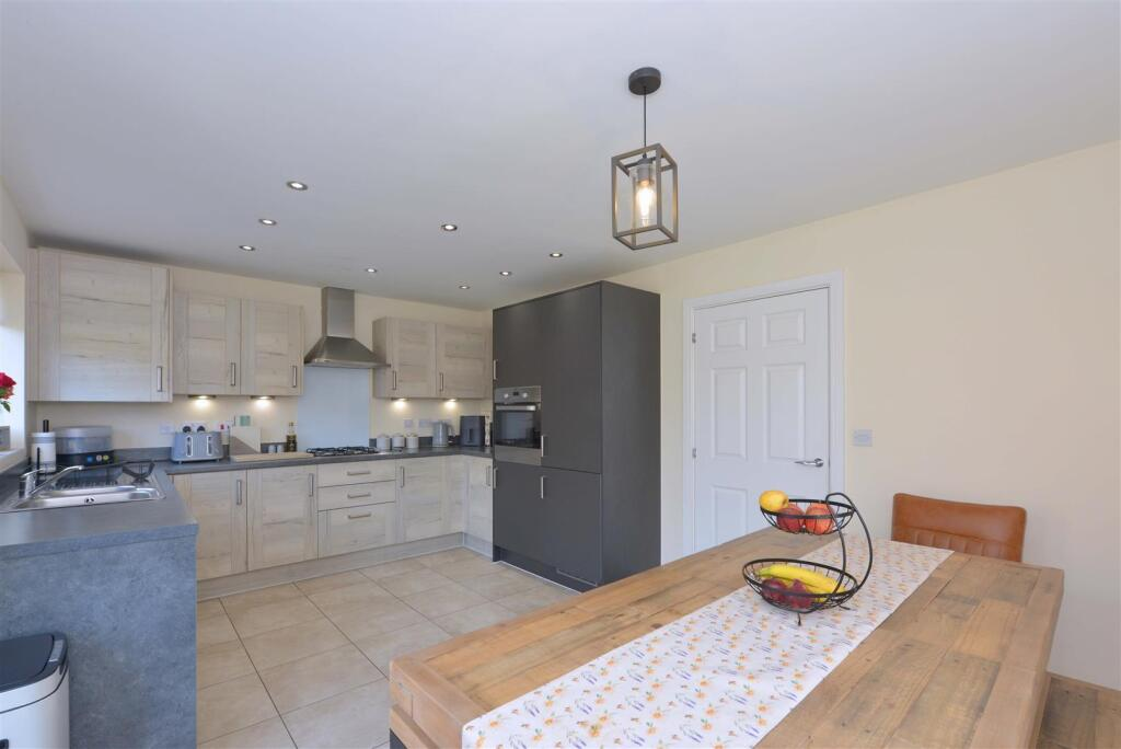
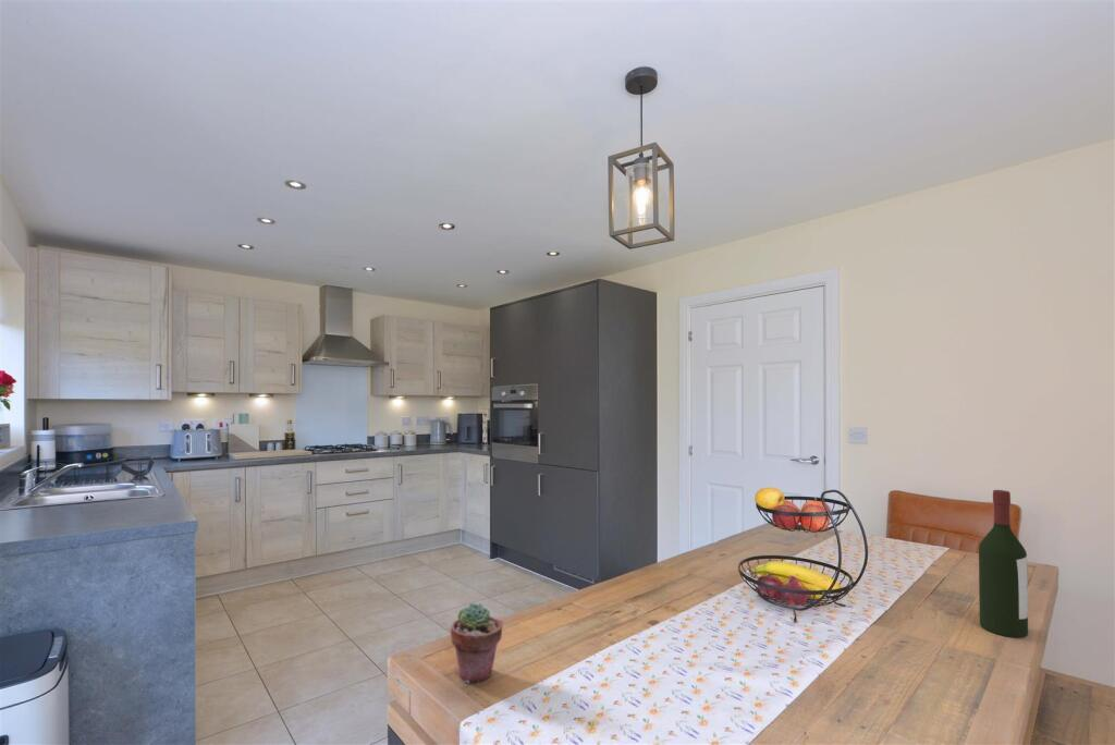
+ wine bottle (1002, 560)
+ potted succulent (476, 638)
